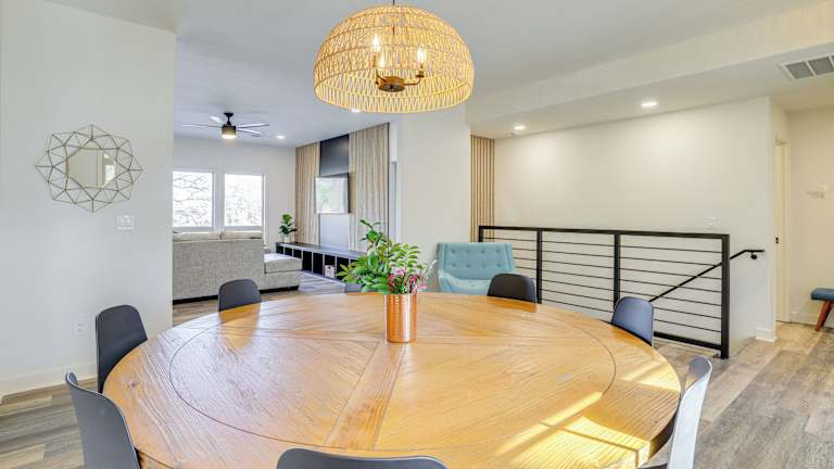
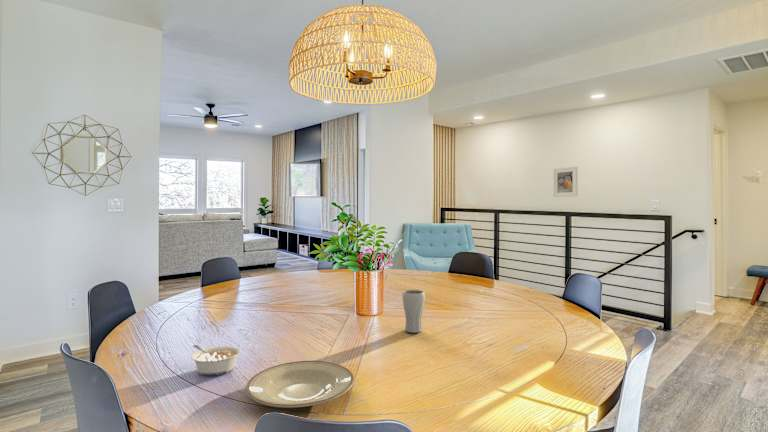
+ drinking glass (413, 311)
+ plate (301, 386)
+ legume (214, 359)
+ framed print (565, 182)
